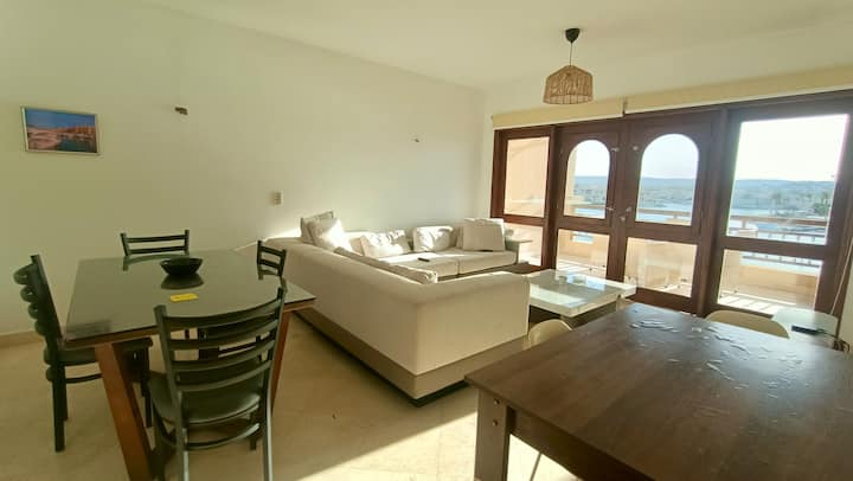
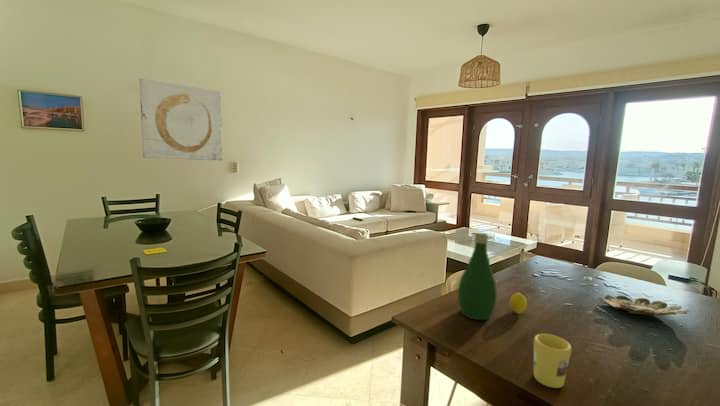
+ bowl (640, 304)
+ wall art (184, 123)
+ bottle (478, 274)
+ fruit (518, 302)
+ mug (553, 357)
